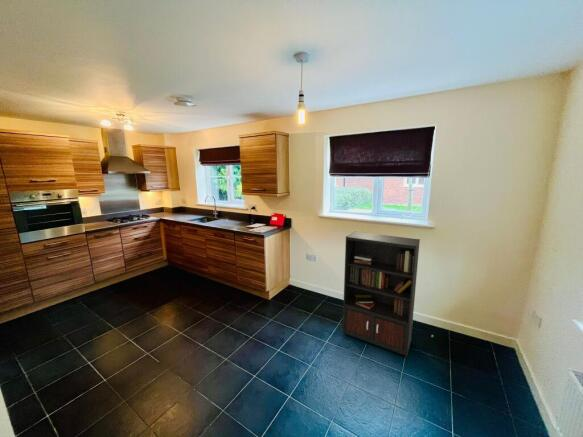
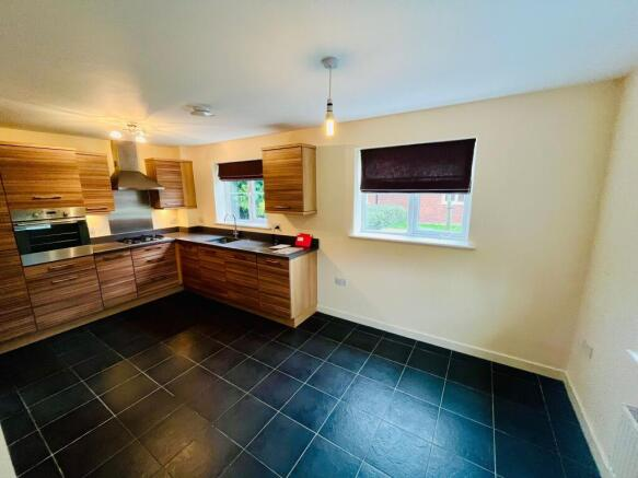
- bookcase (390, 288)
